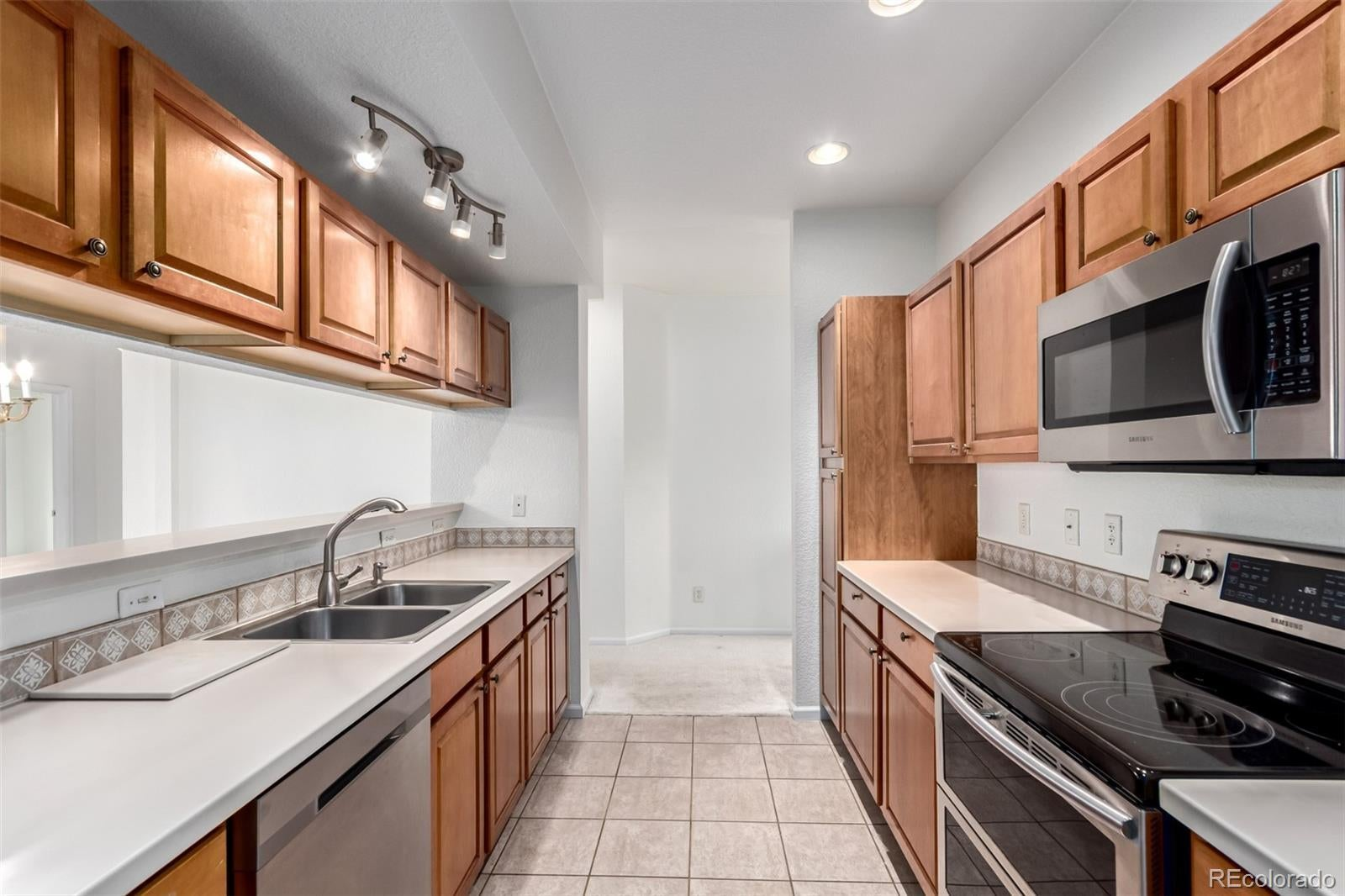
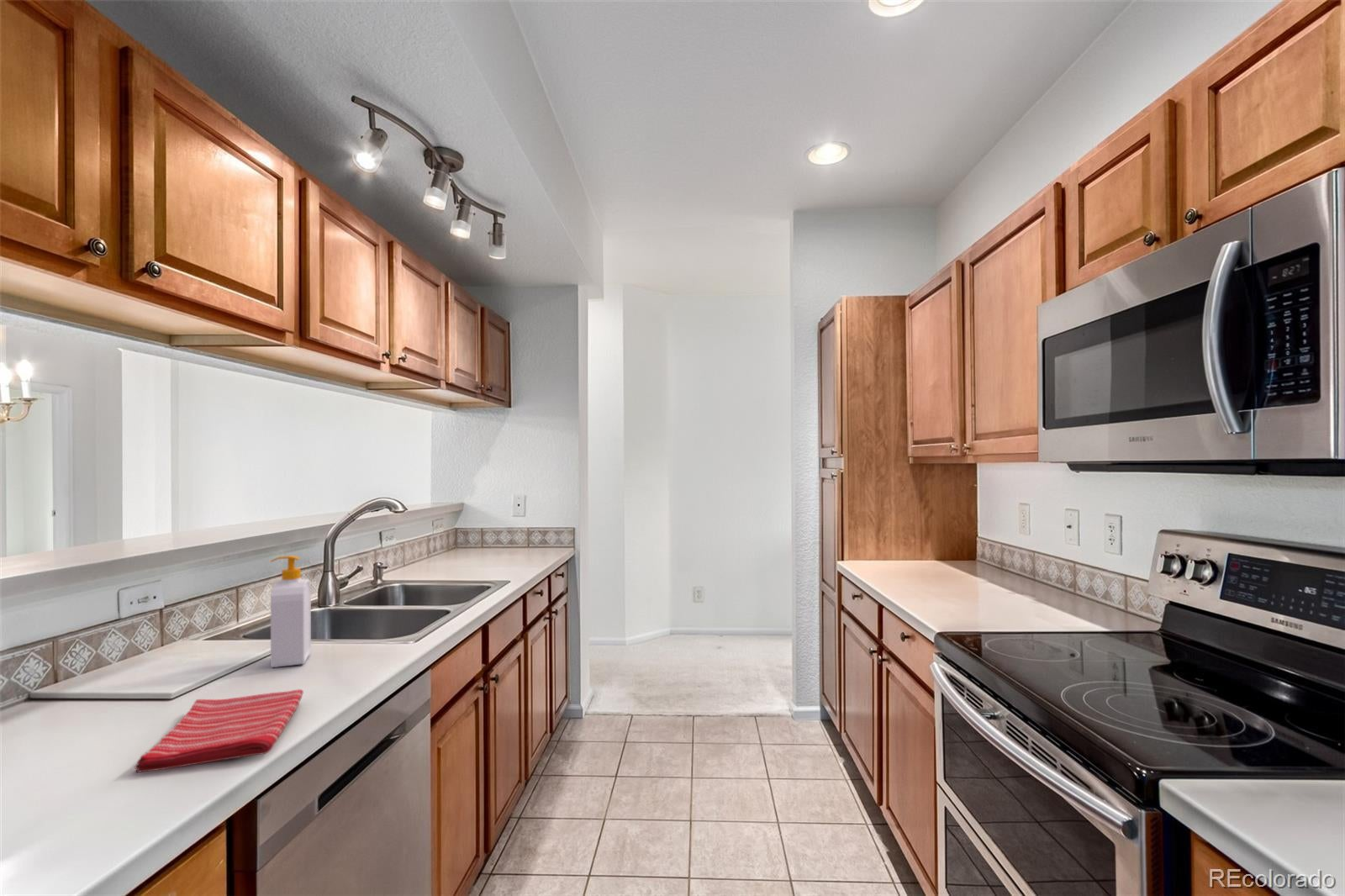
+ dish towel (229, 724)
+ soap bottle (289, 608)
